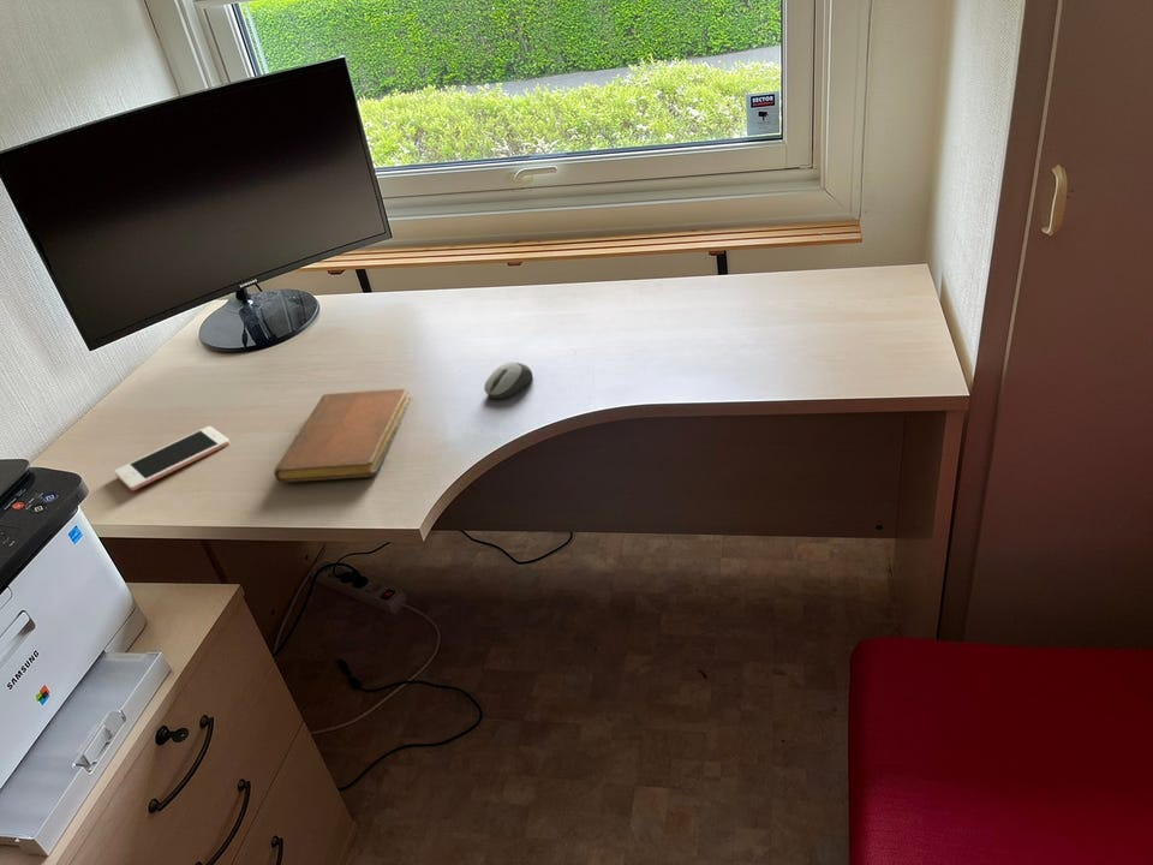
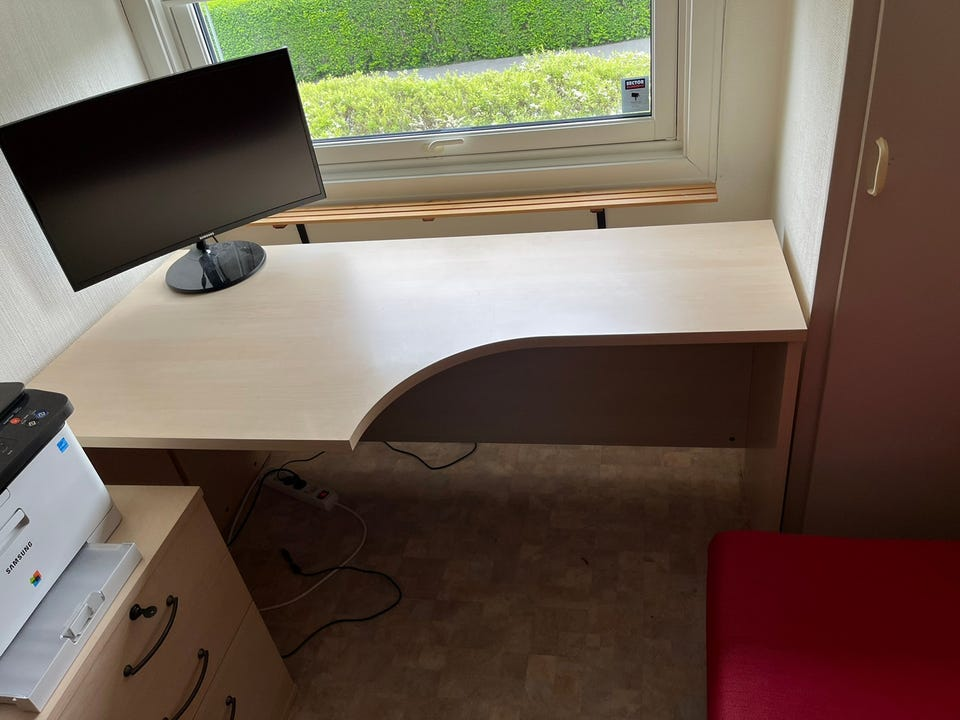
- cell phone (173, 457)
- computer mouse (508, 377)
- notebook (346, 431)
